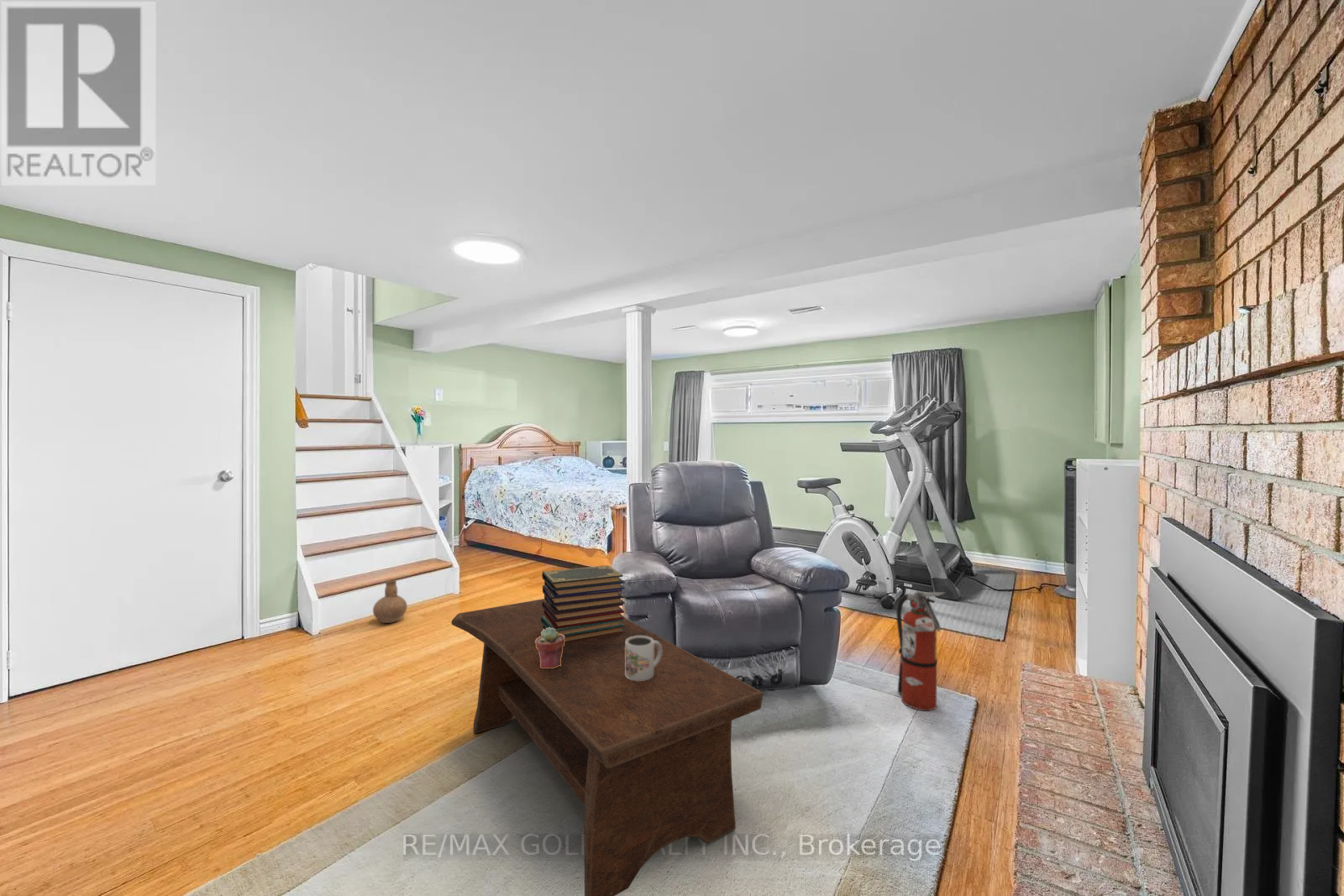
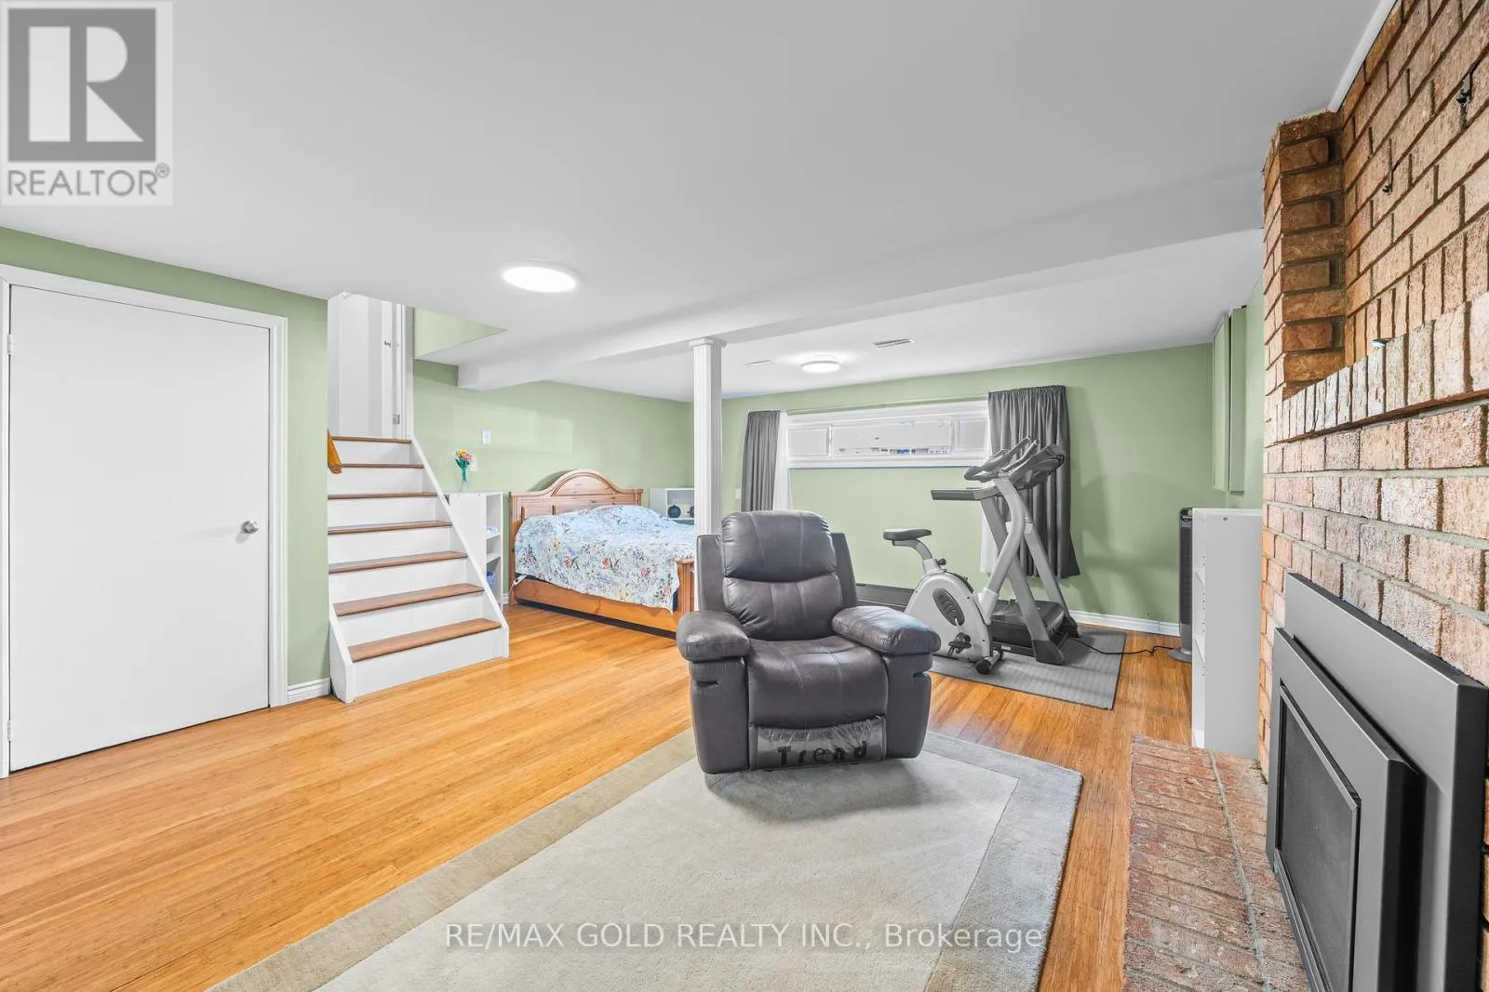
- mug (644, 655)
- book stack (582, 601)
- coffee table (585, 706)
- fire extinguisher (916, 645)
- vase (390, 600)
- potted succulent (550, 645)
